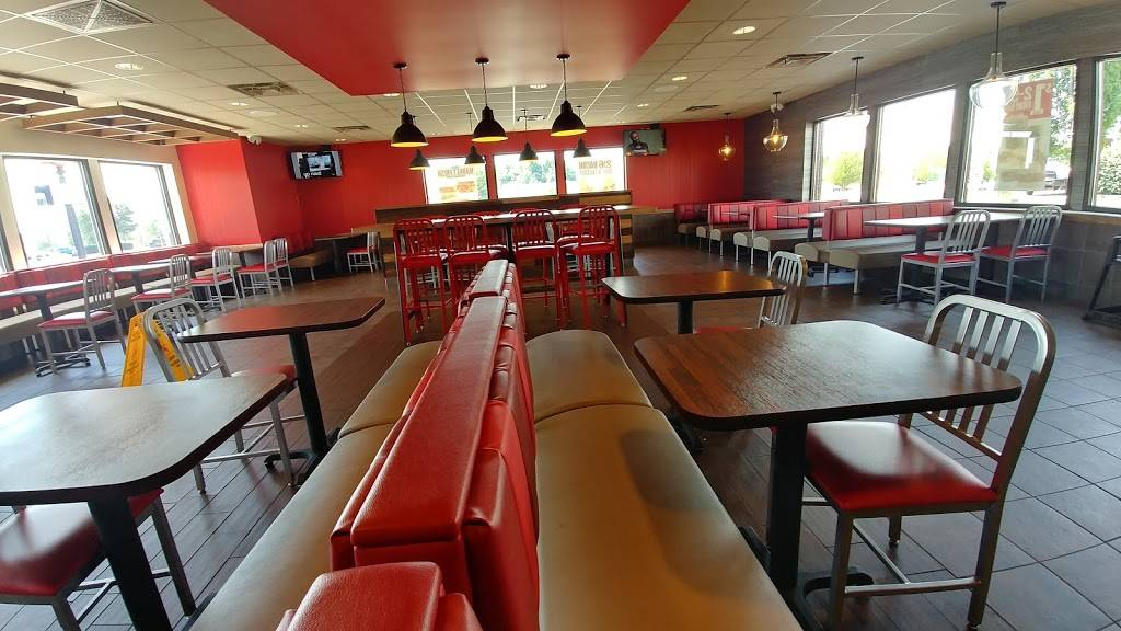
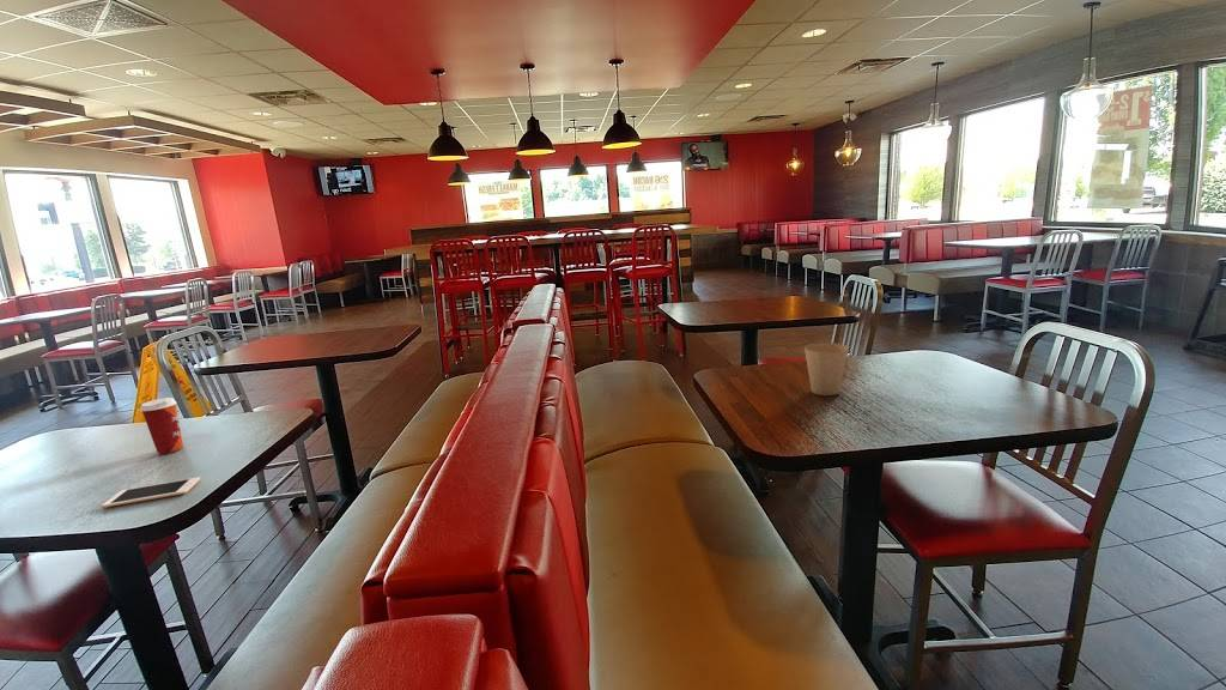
+ cell phone (152, 491)
+ paper cup (825, 369)
+ paper cup (164, 425)
